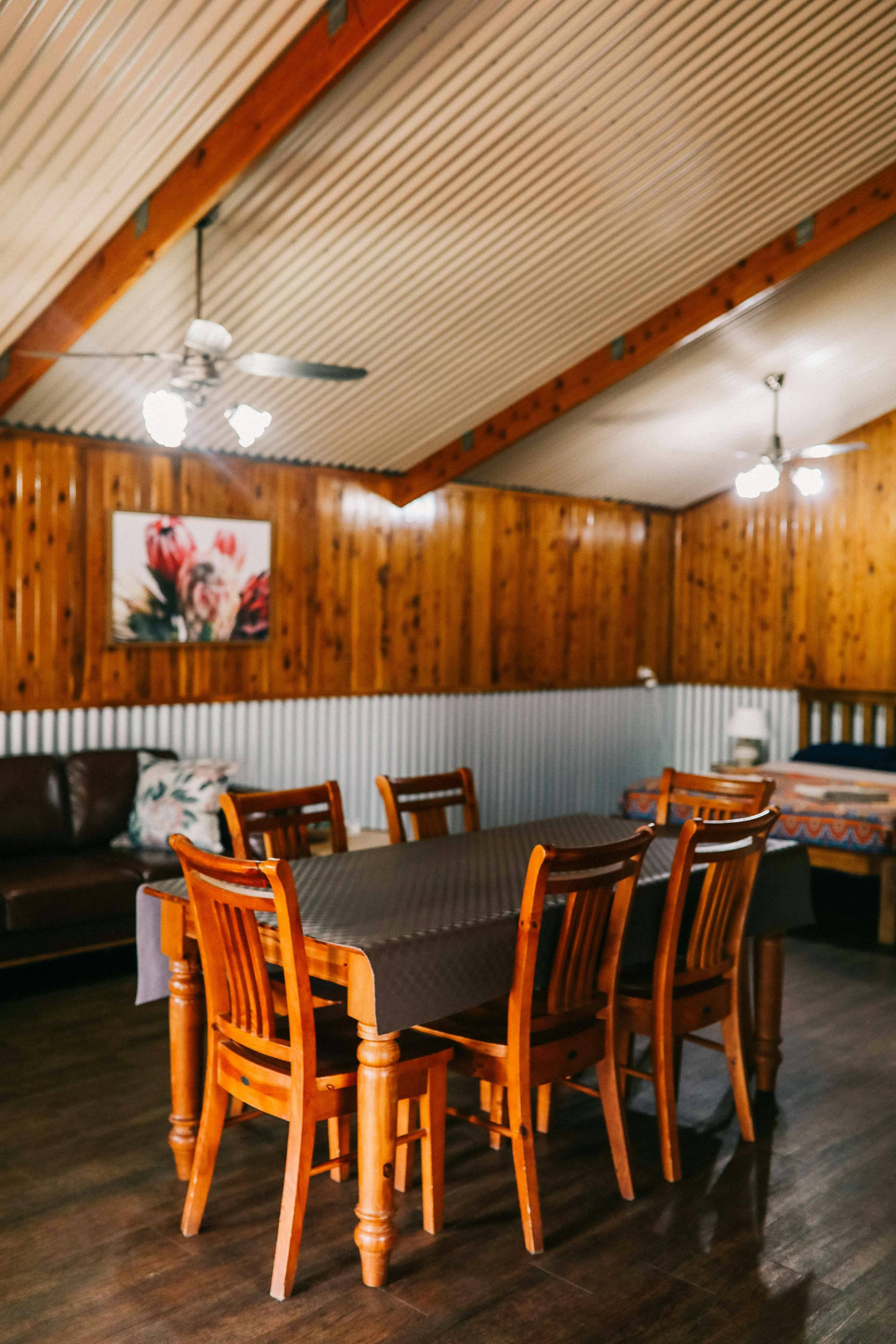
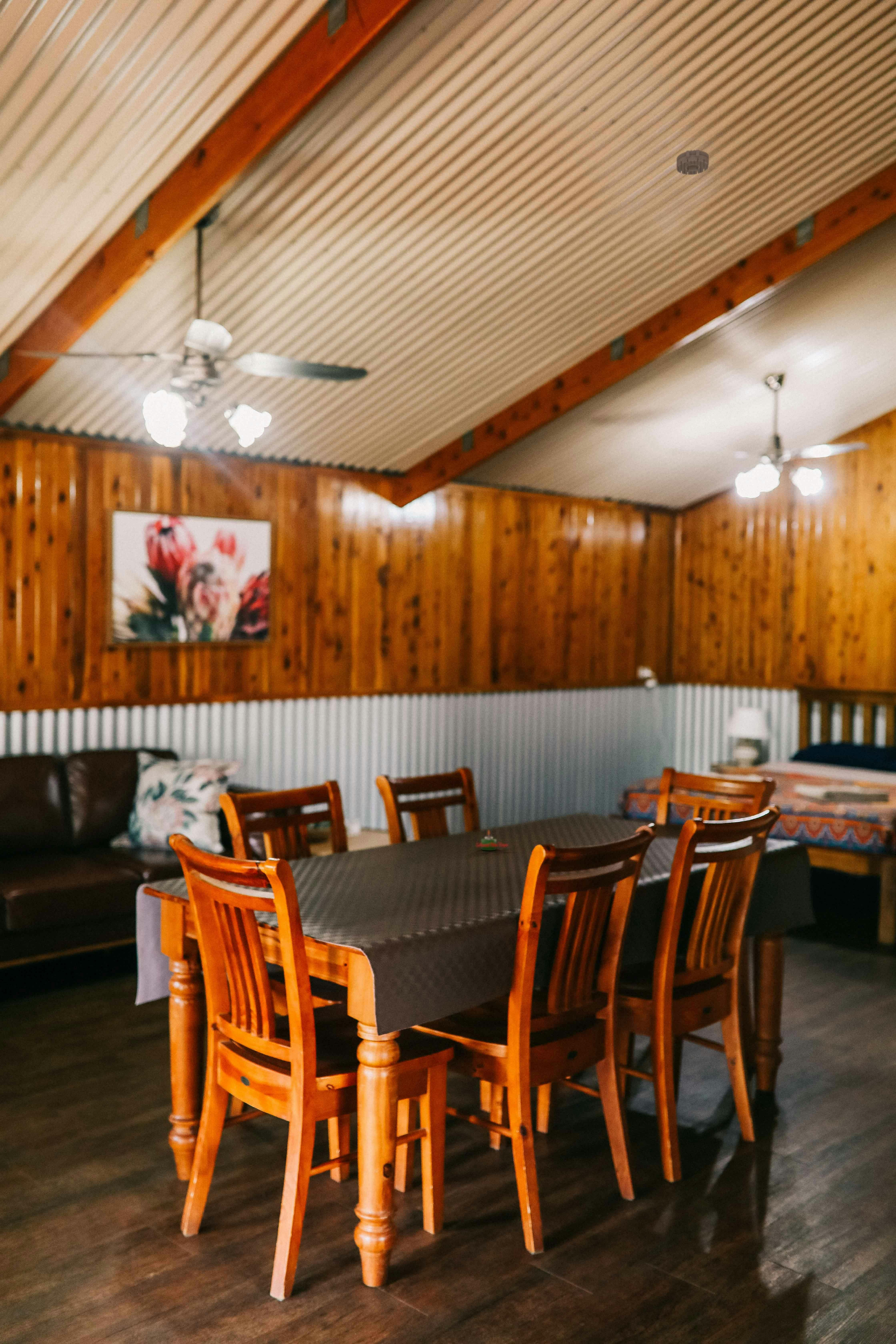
+ smoke detector (693, 161)
+ candle (489, 840)
